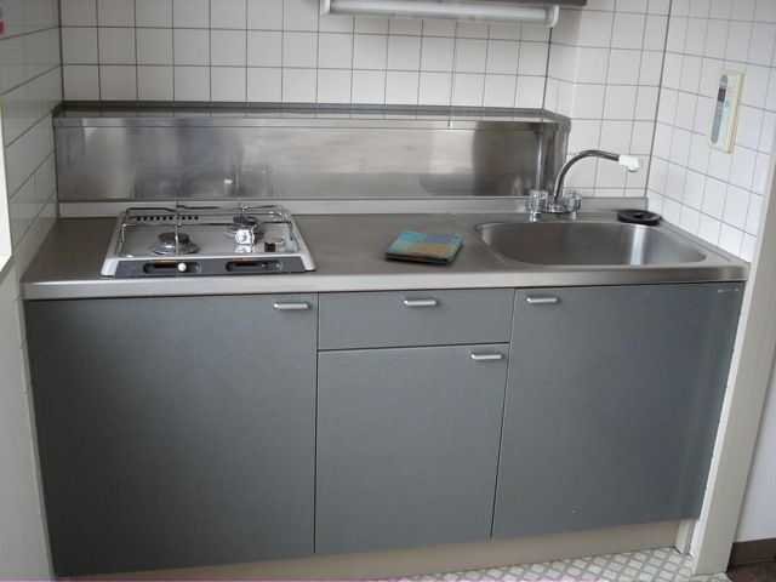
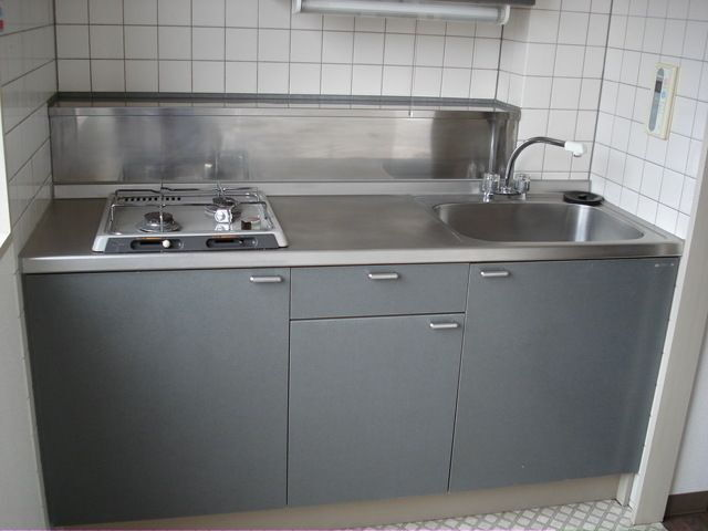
- dish towel (424, 245)
